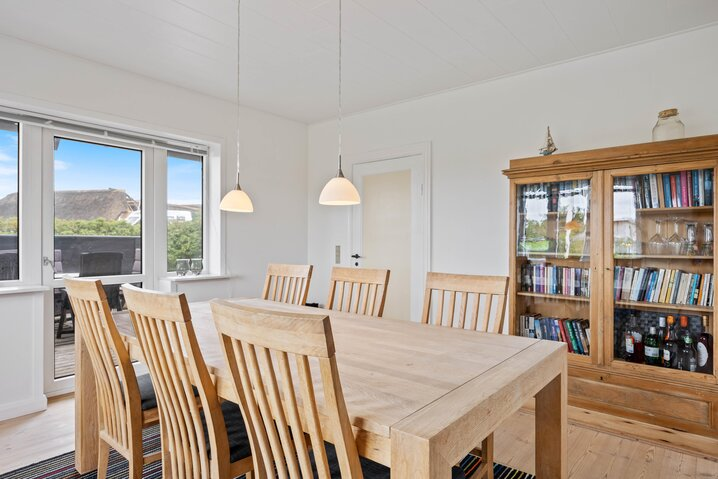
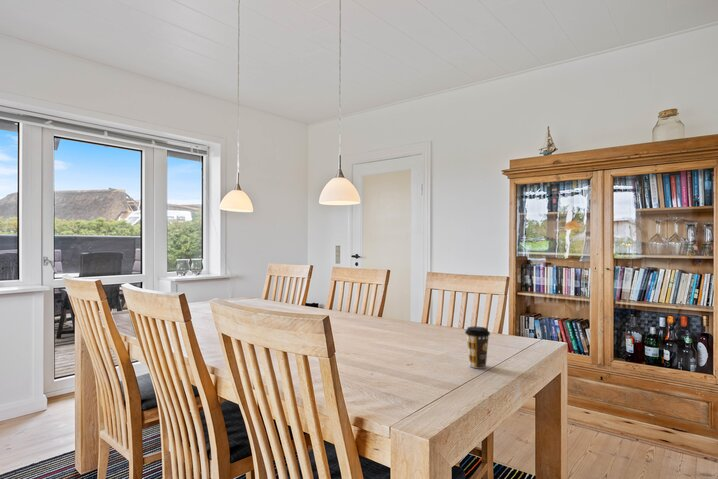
+ coffee cup (477, 347)
